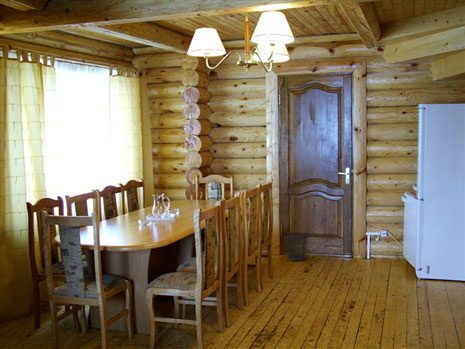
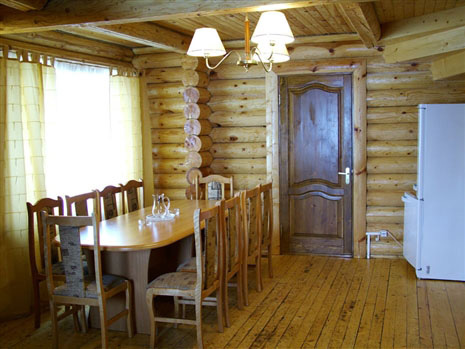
- wastebasket (296, 246)
